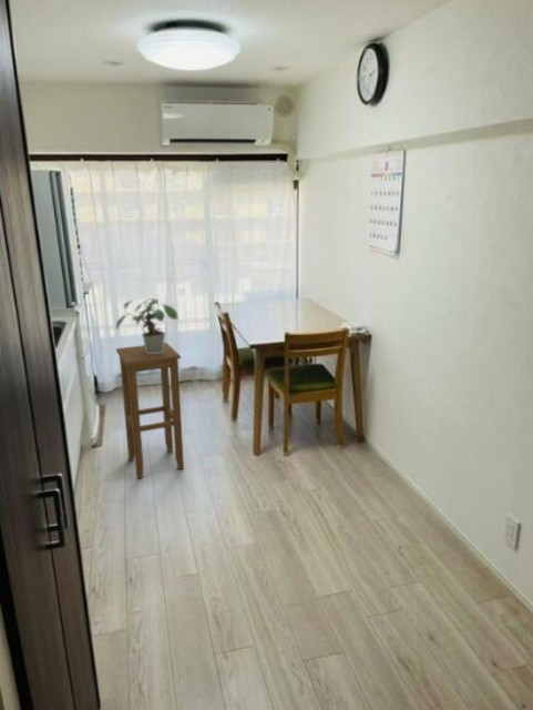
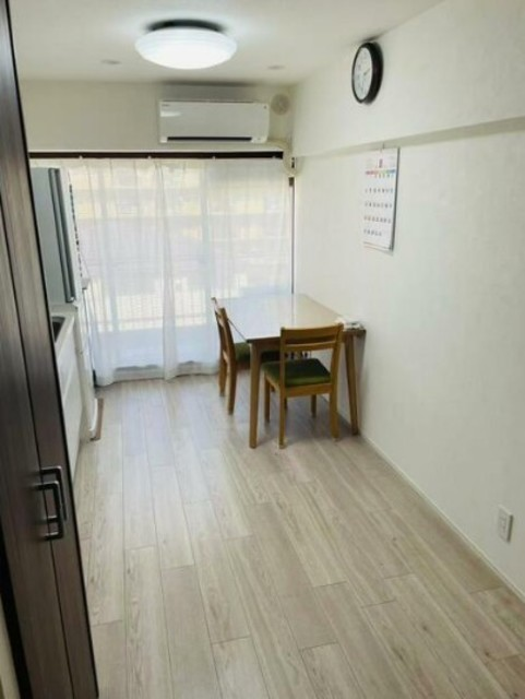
- potted plant (145, 325)
- stool (151, 409)
